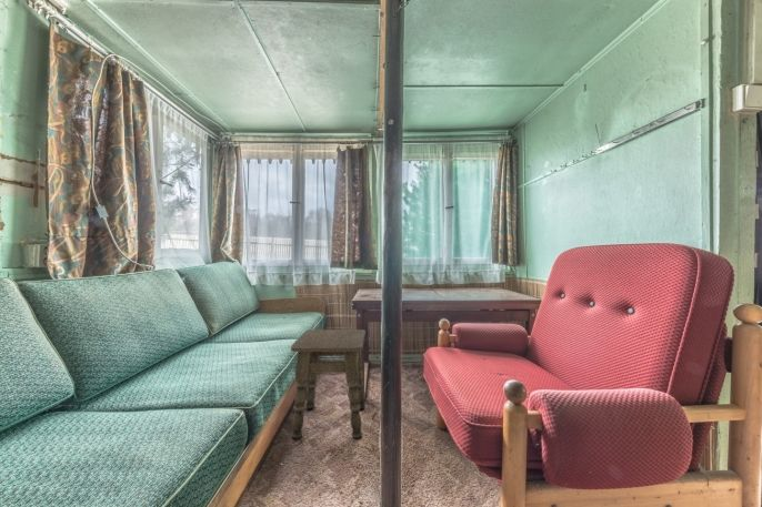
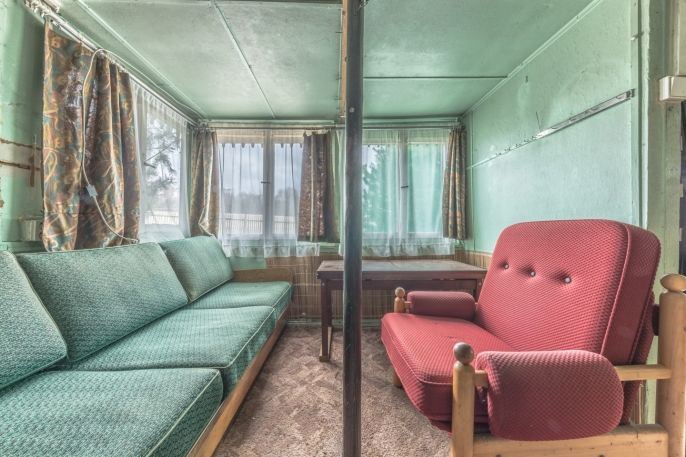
- side table (331, 372)
